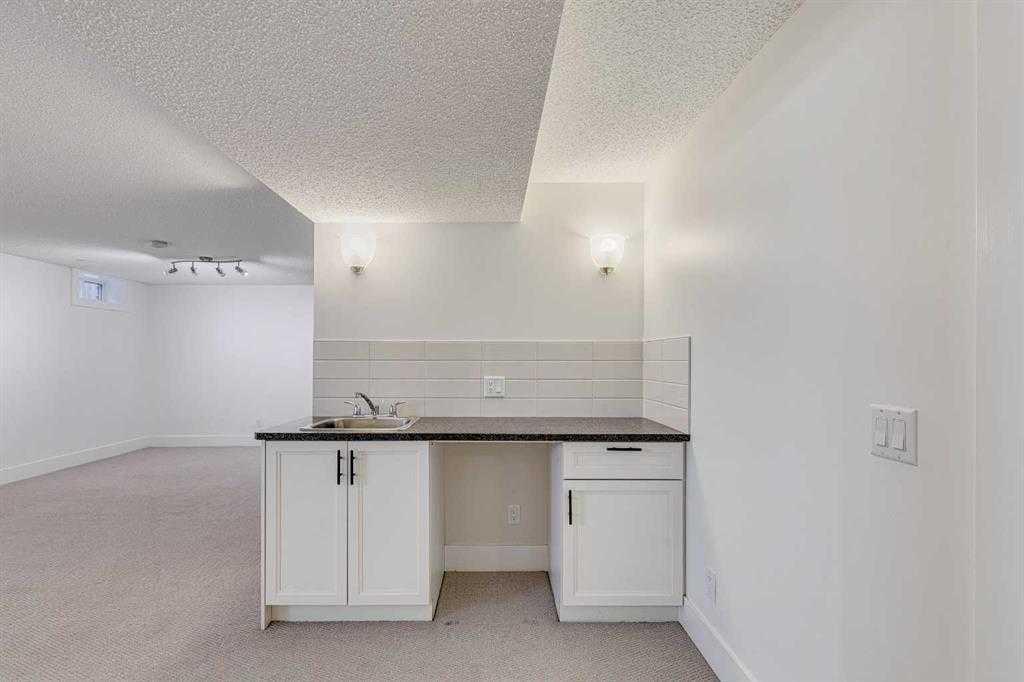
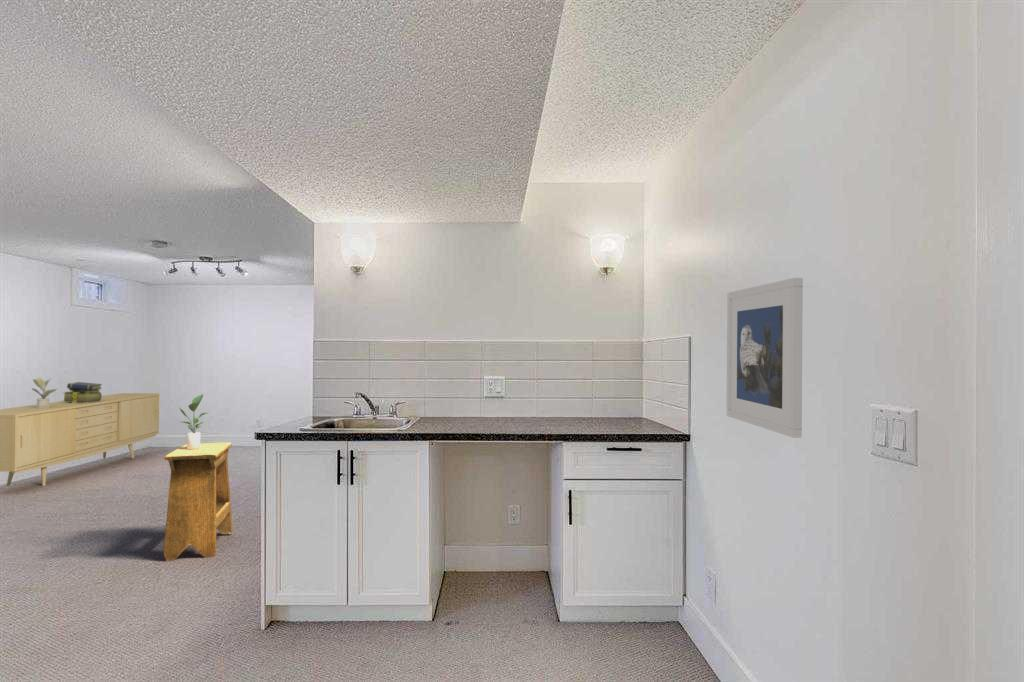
+ stack of books (84, 392)
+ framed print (759, 355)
+ stool (200, 497)
+ potted plant (46, 392)
+ sideboard (77, 436)
+ potted plant (193, 421)
